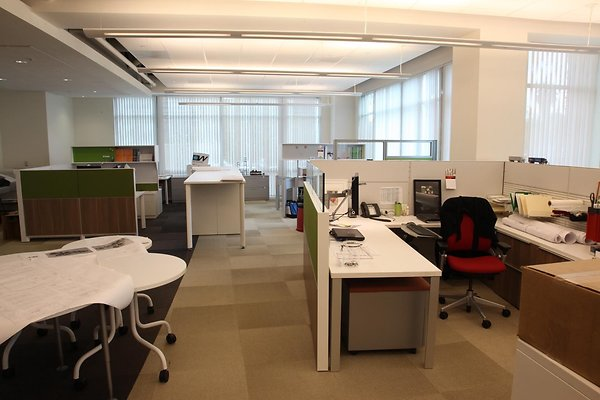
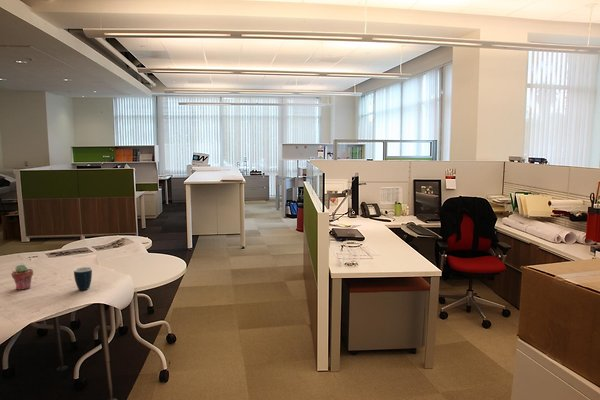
+ mug (83, 280)
+ potted succulent (22, 276)
